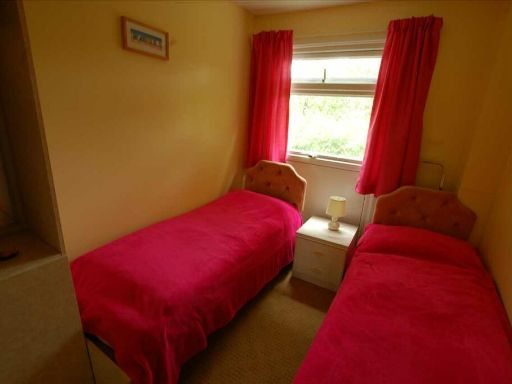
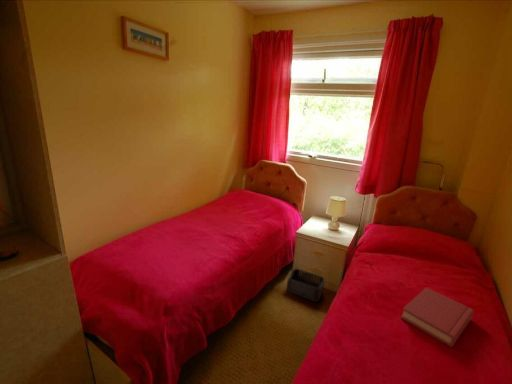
+ hardback book (437, 313)
+ storage bin (305, 284)
